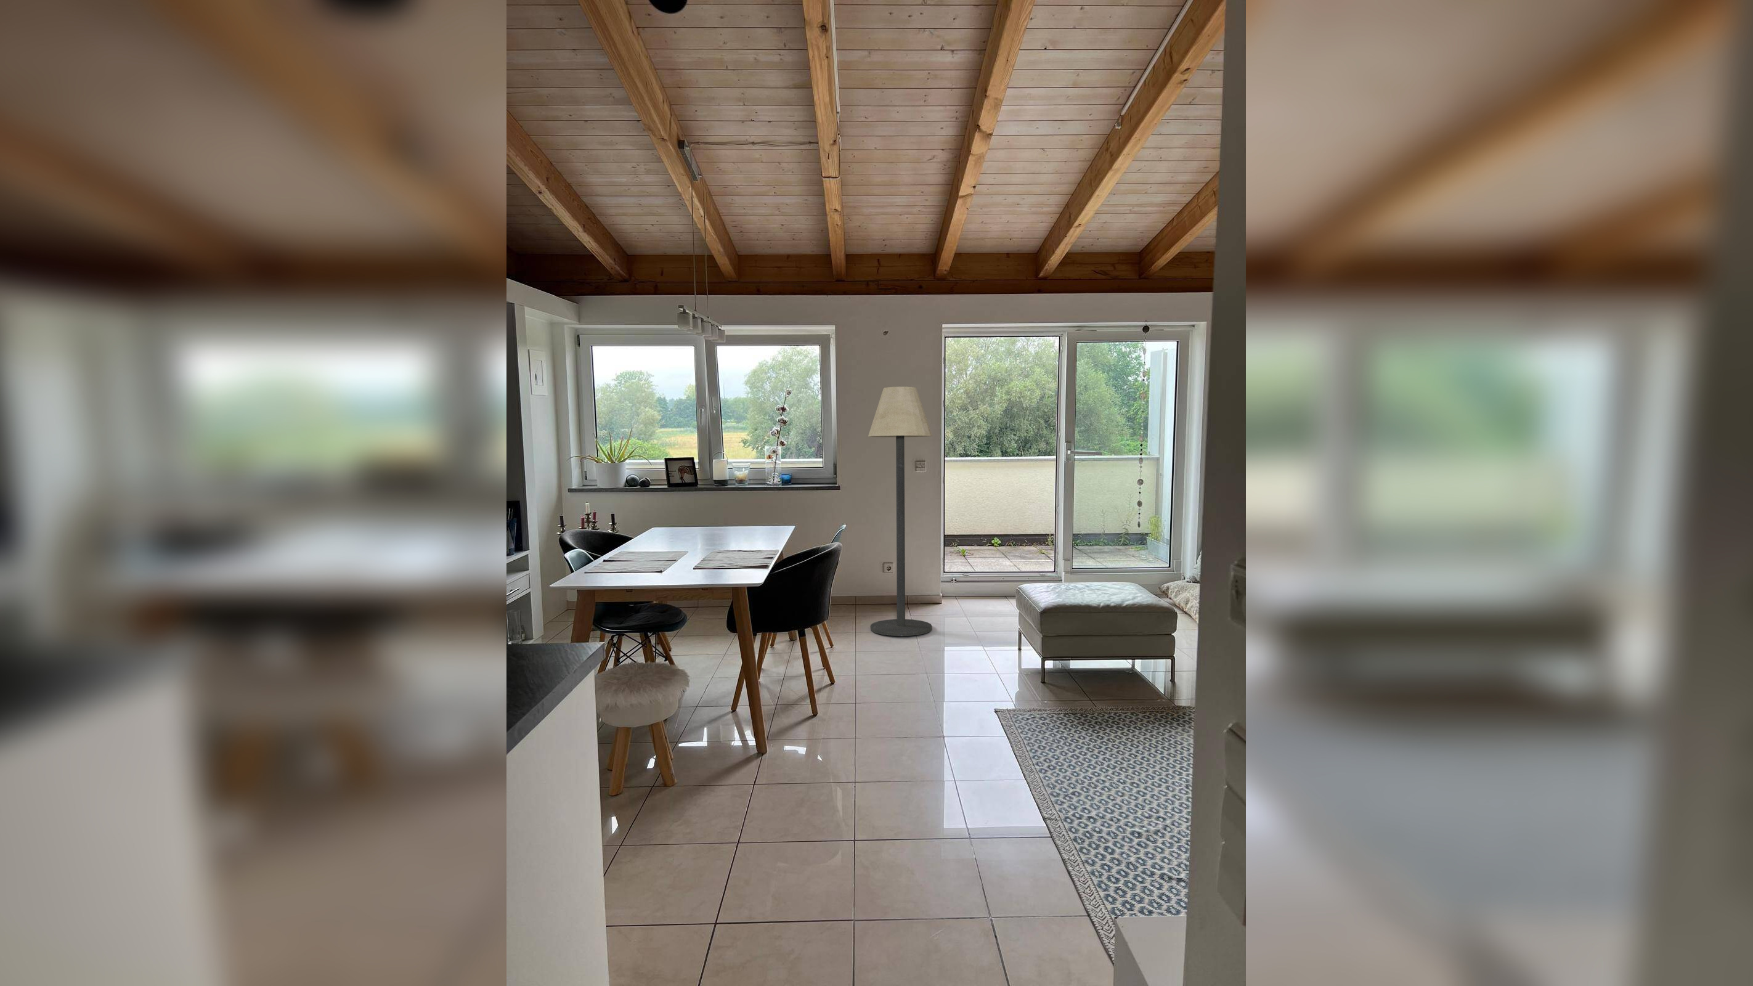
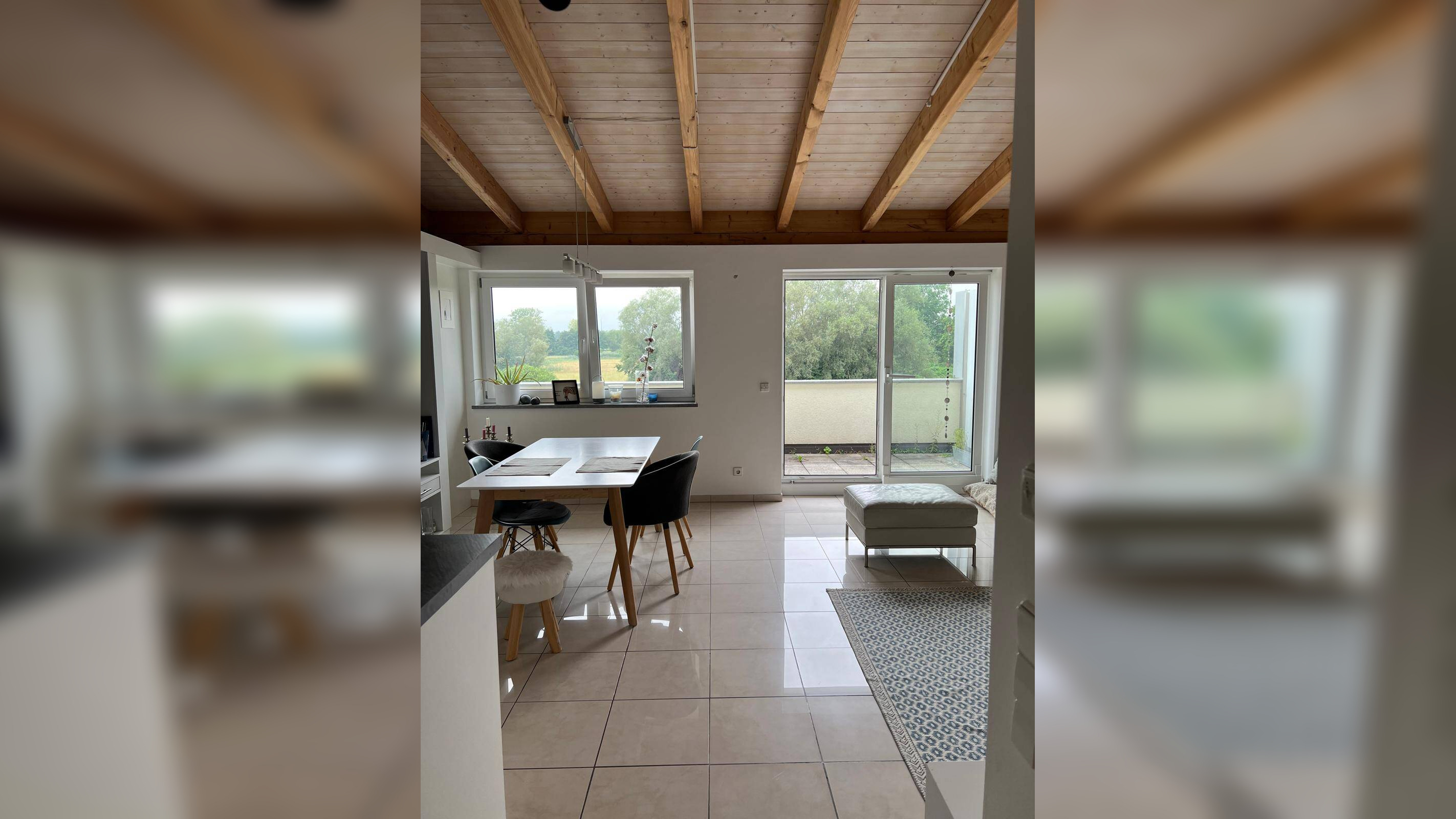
- floor lamp (901, 509)
